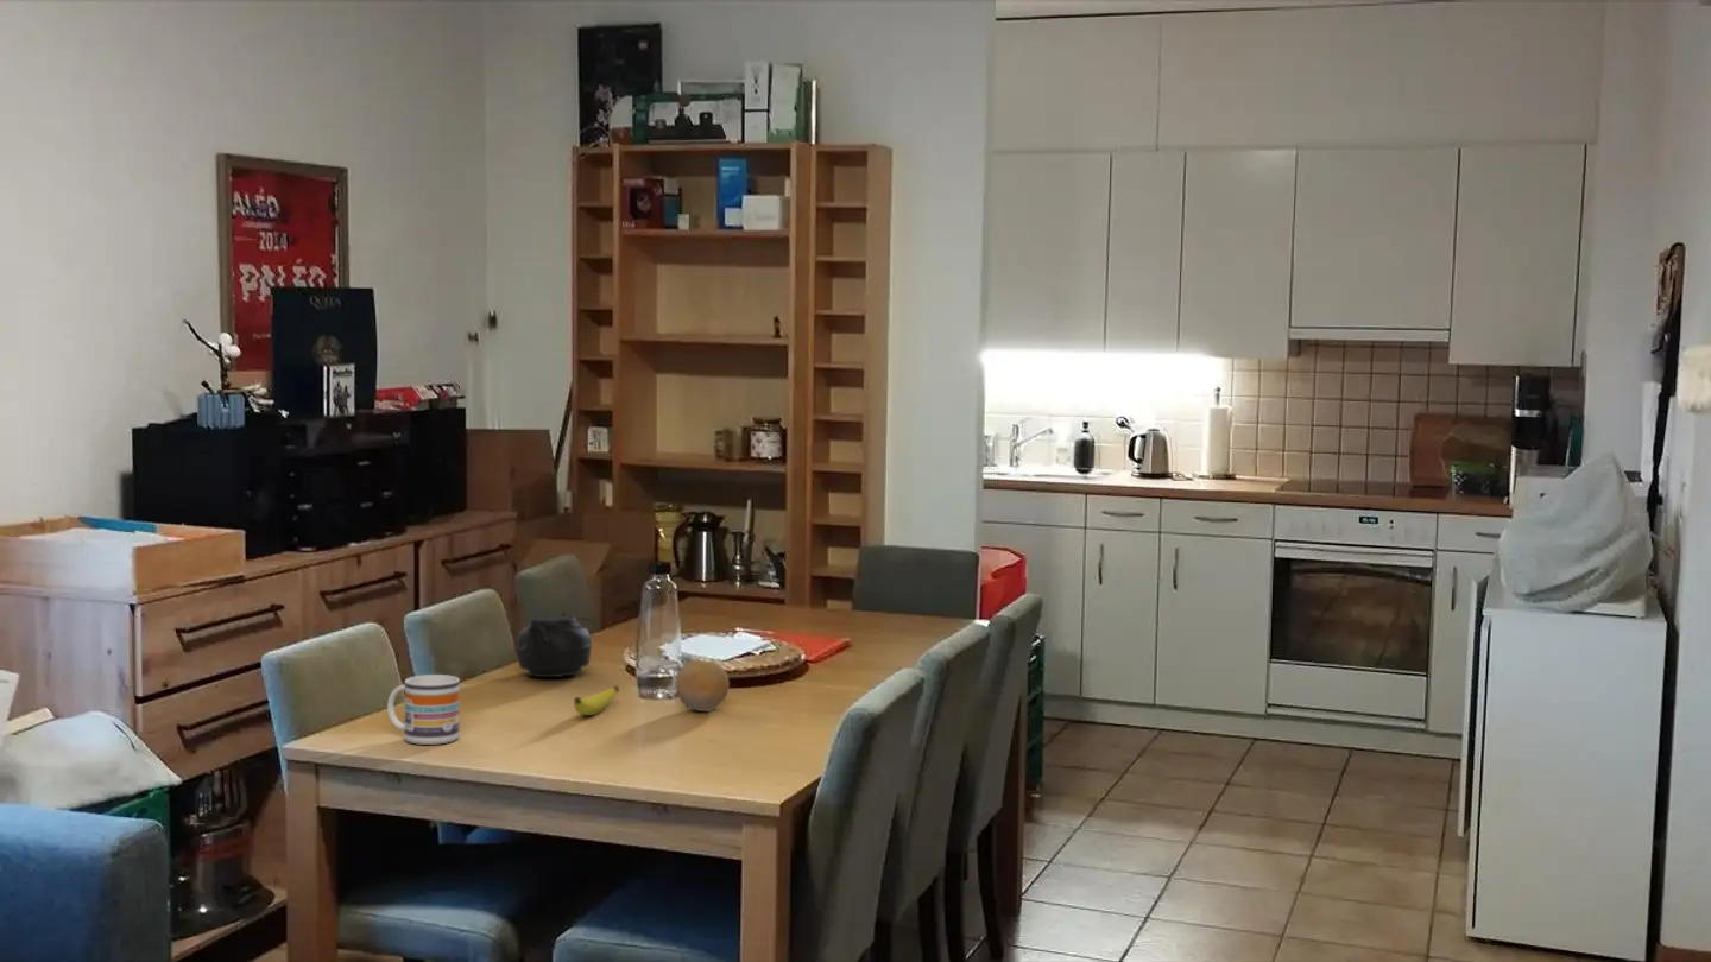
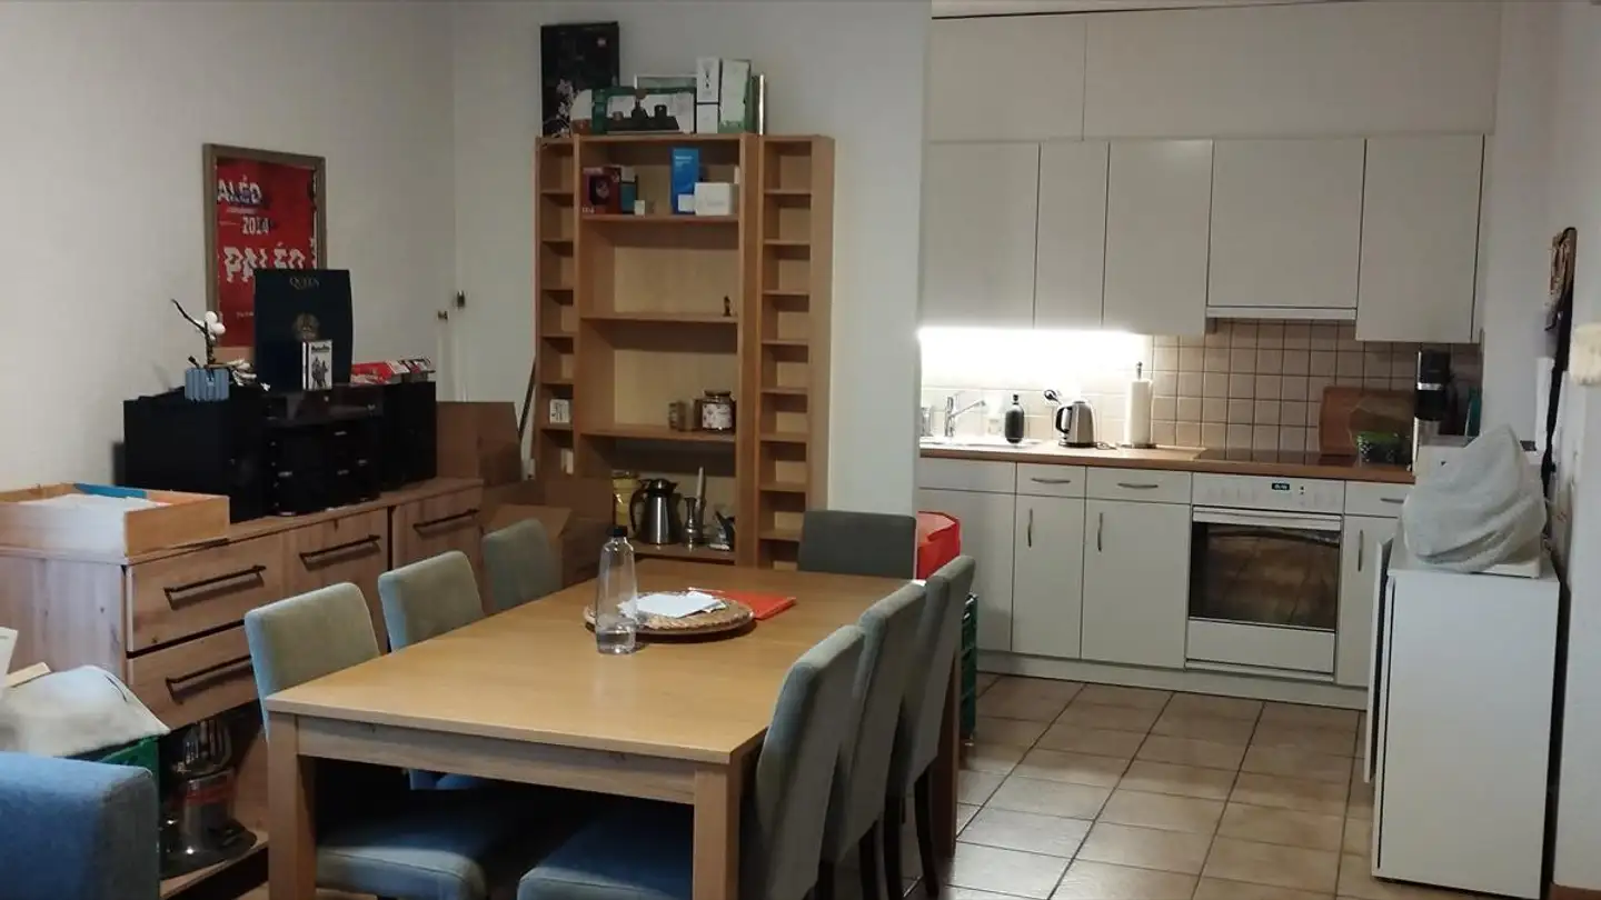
- mug (427, 708)
- teapot (550, 647)
- fruit (701, 685)
- banana (591, 701)
